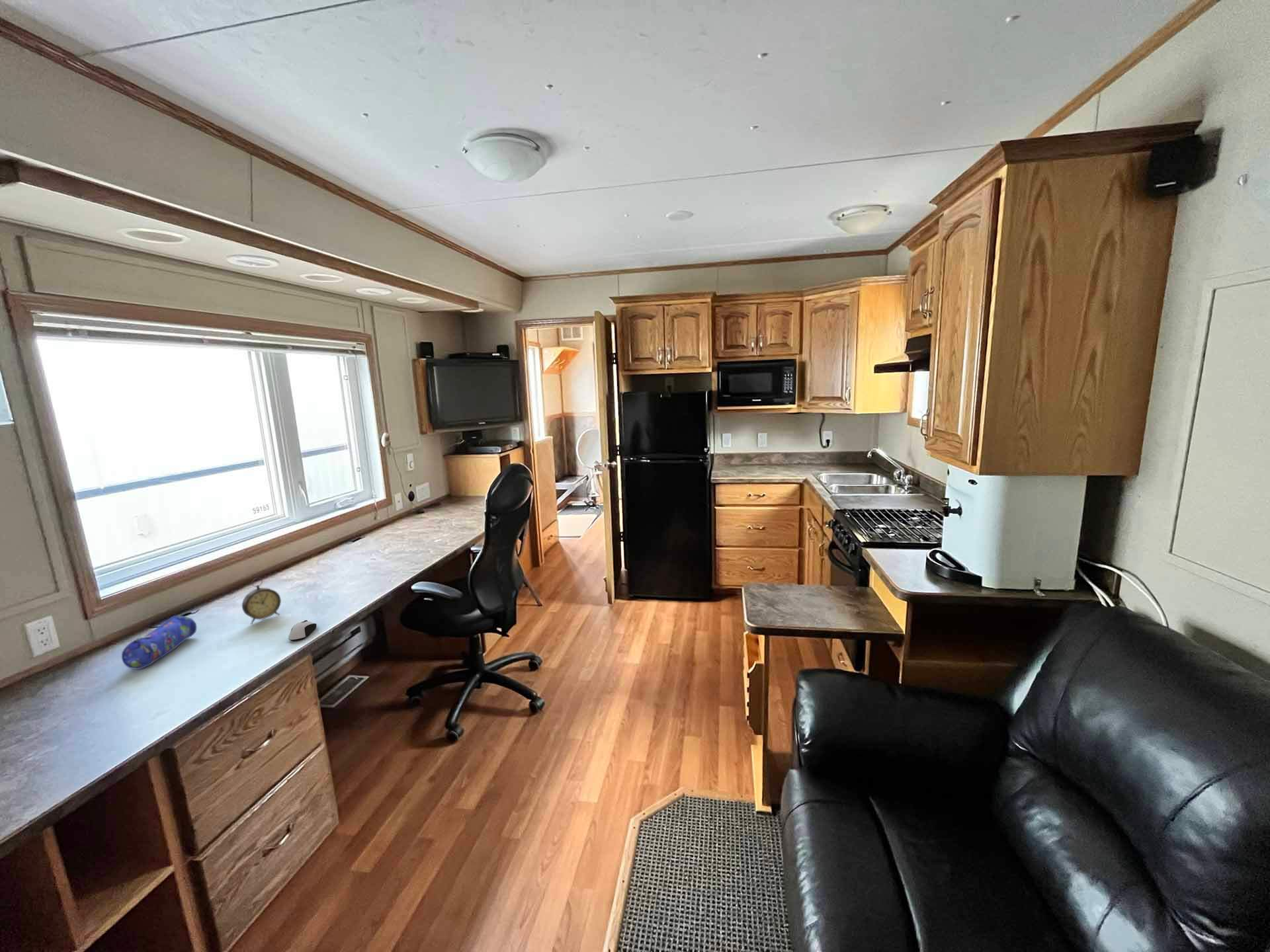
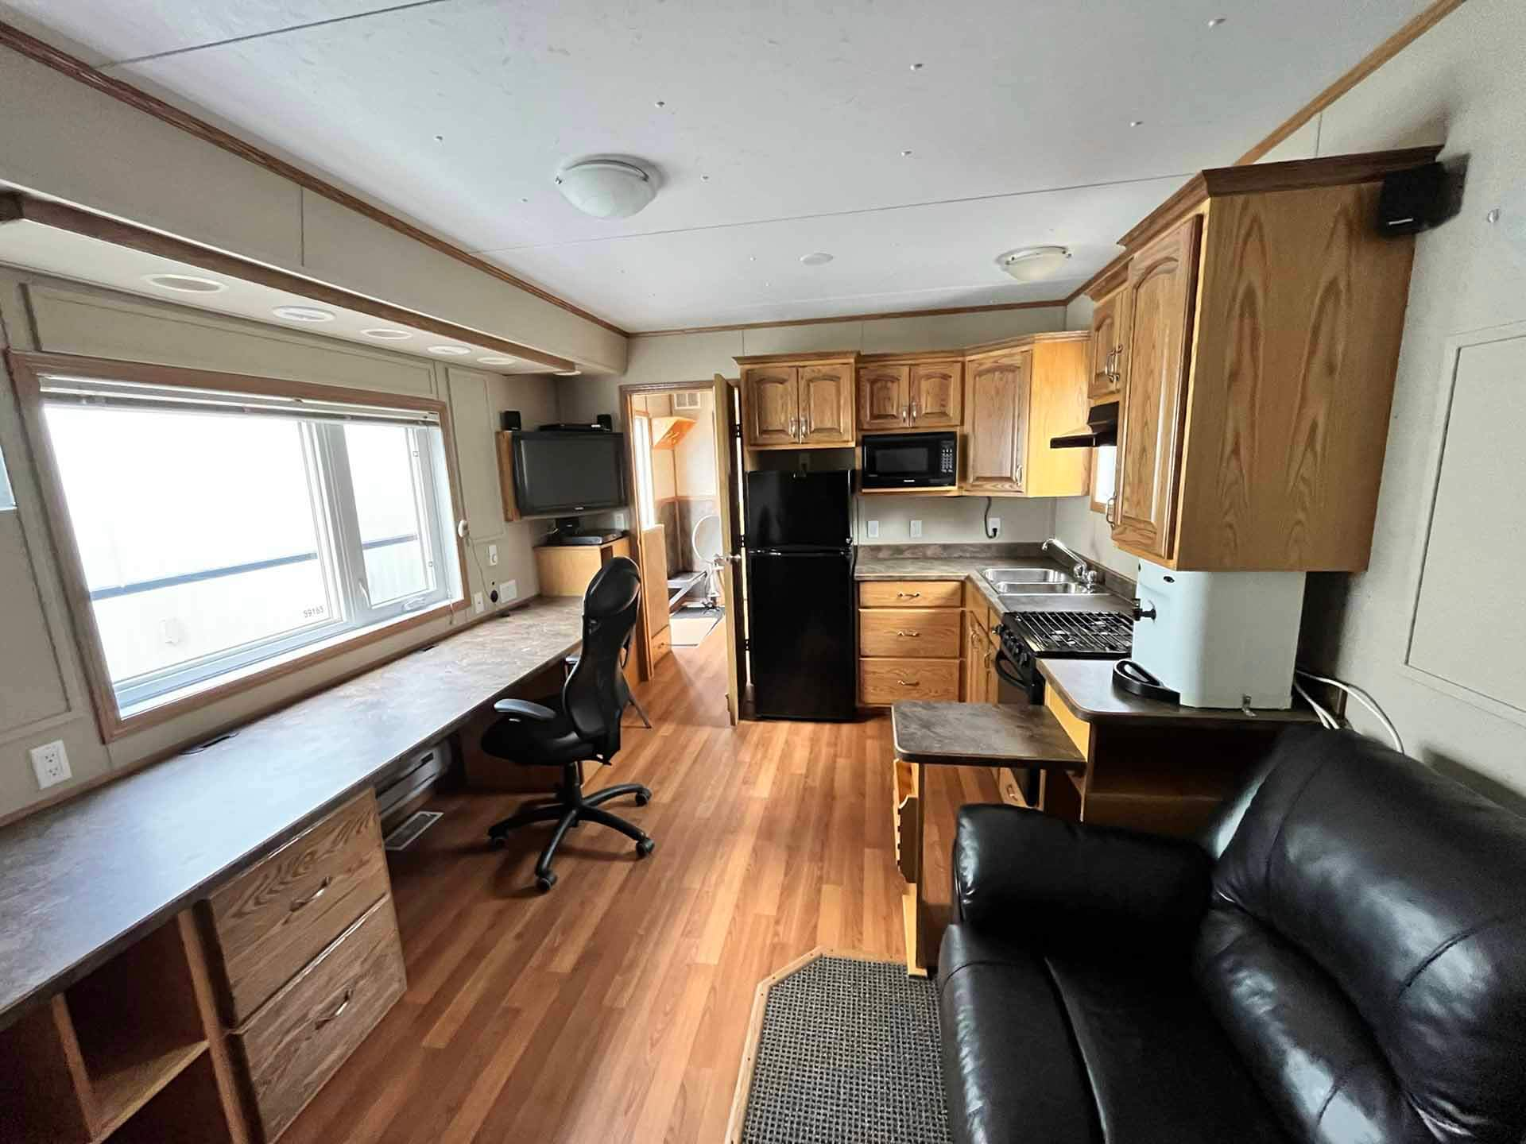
- pencil case (160, 639)
- computer mouse (302, 628)
- alarm clock (260, 598)
